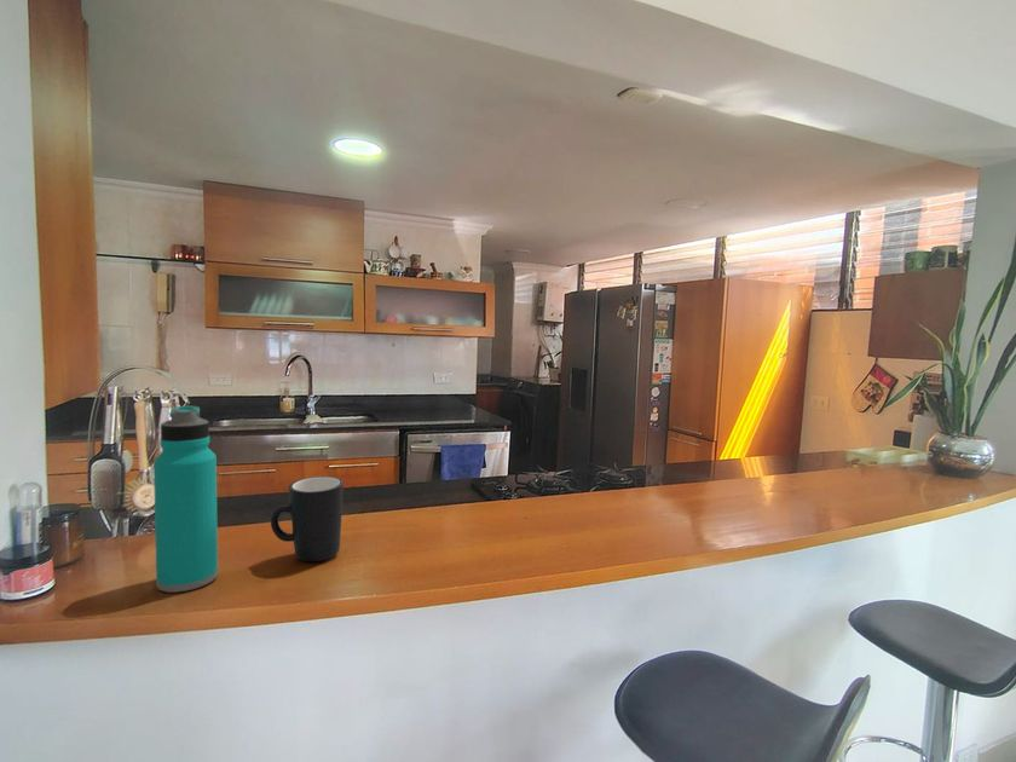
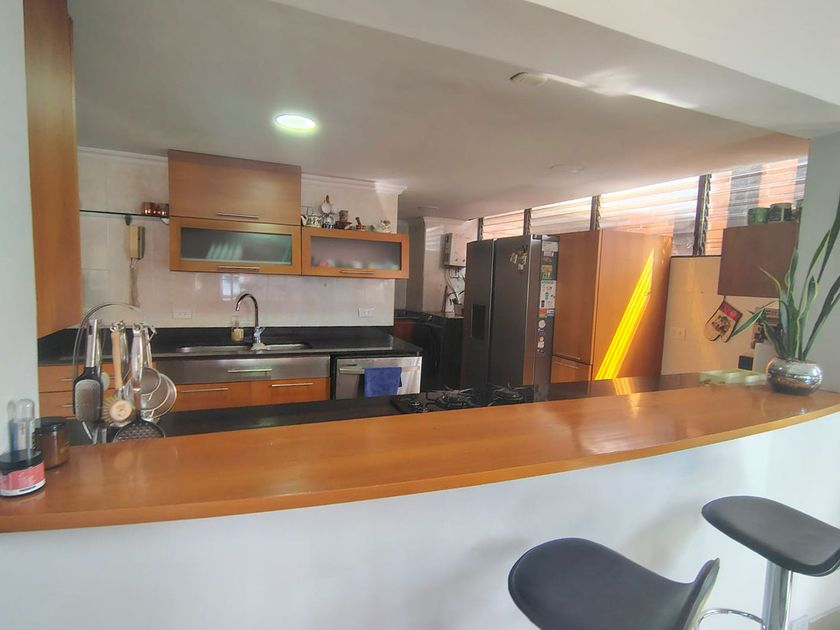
- mug (307, 520)
- water bottle (186, 495)
